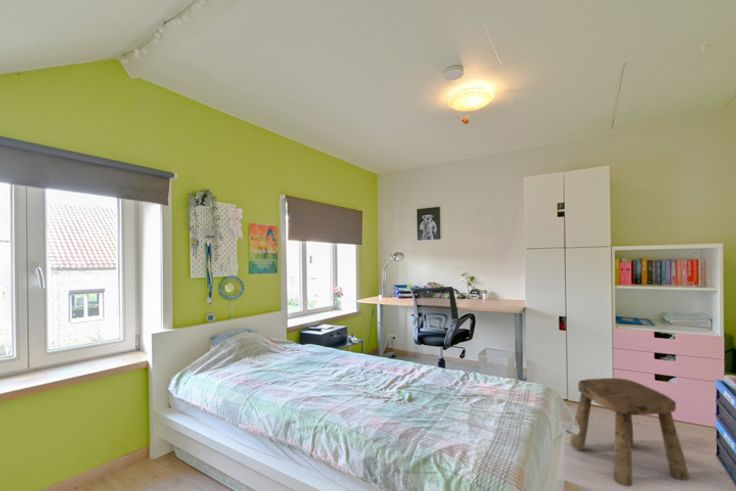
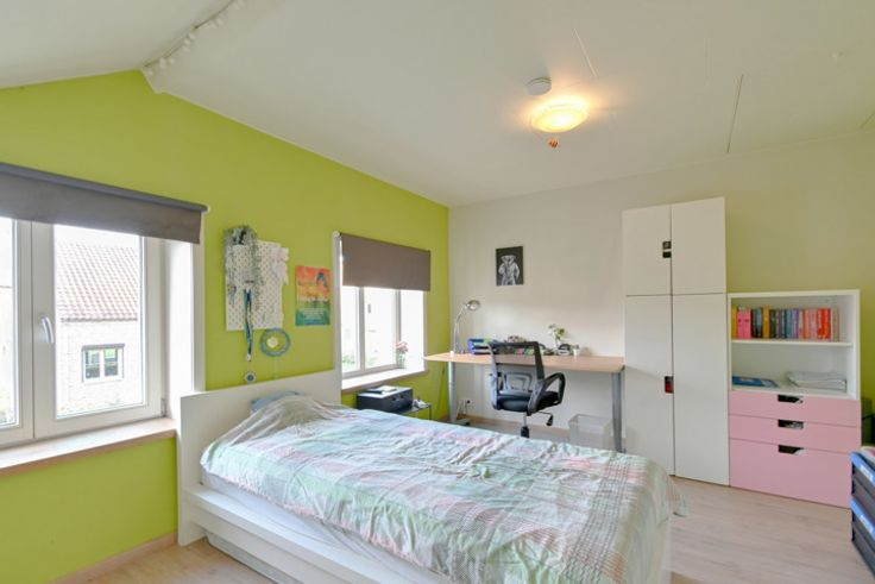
- stool (623, 425)
